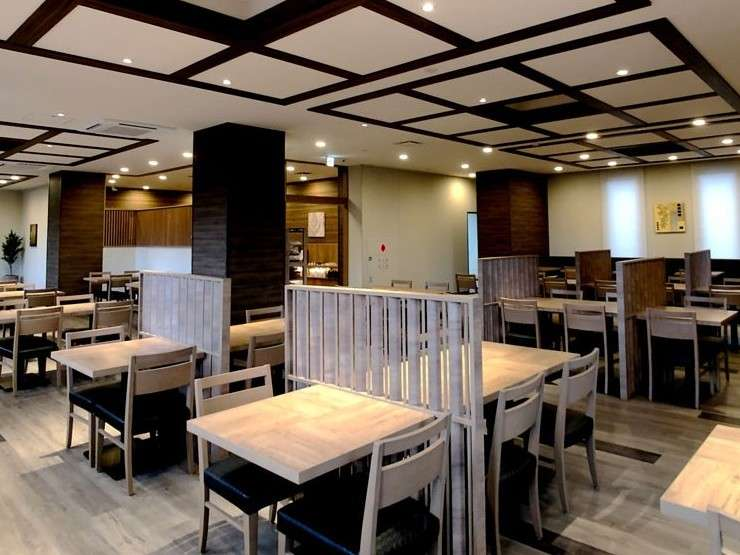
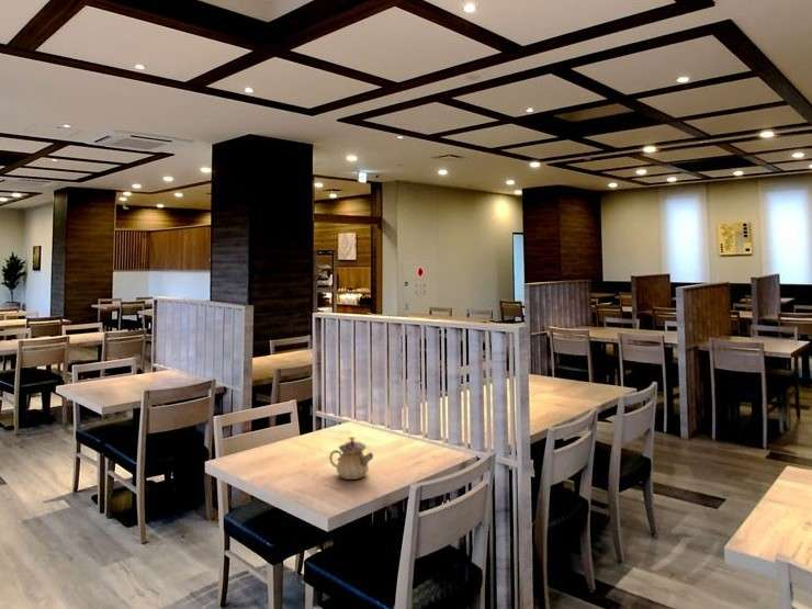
+ teapot (350, 455)
